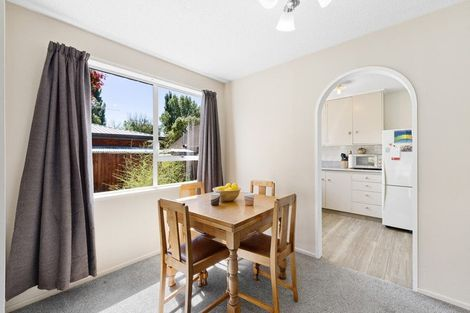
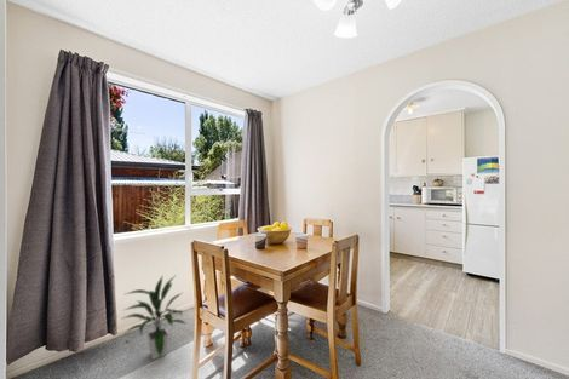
+ indoor plant (156, 316)
